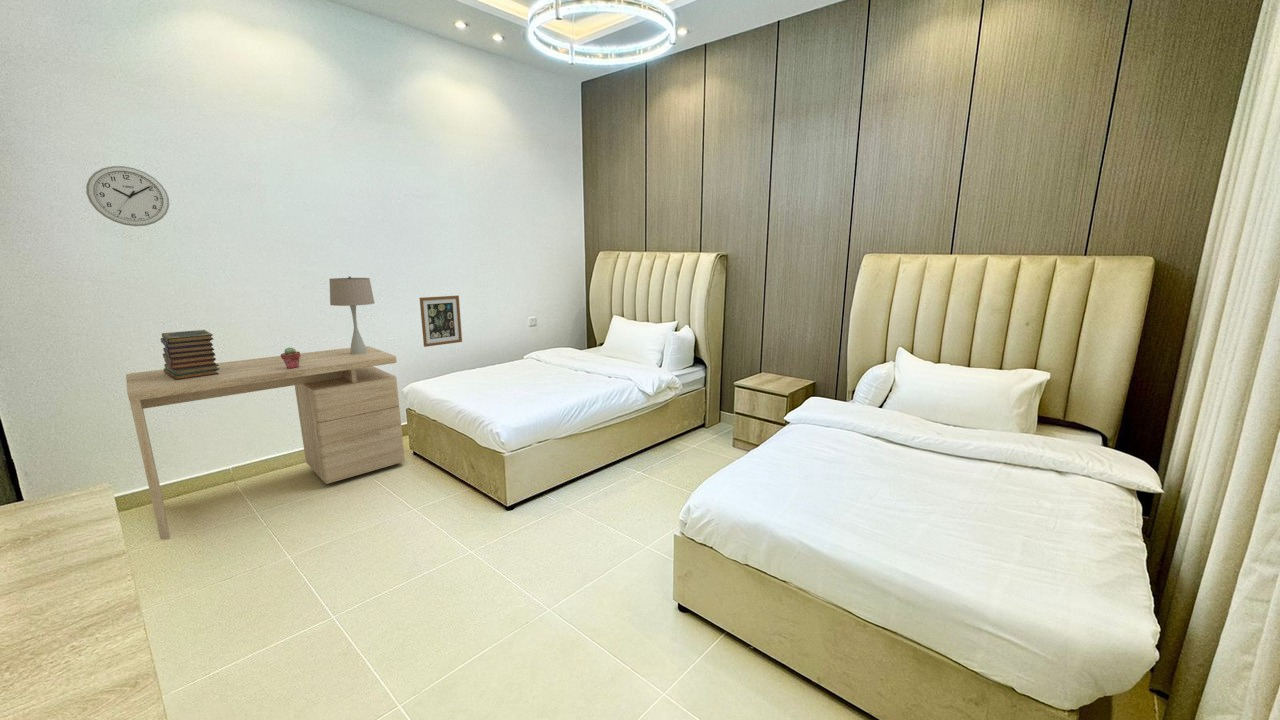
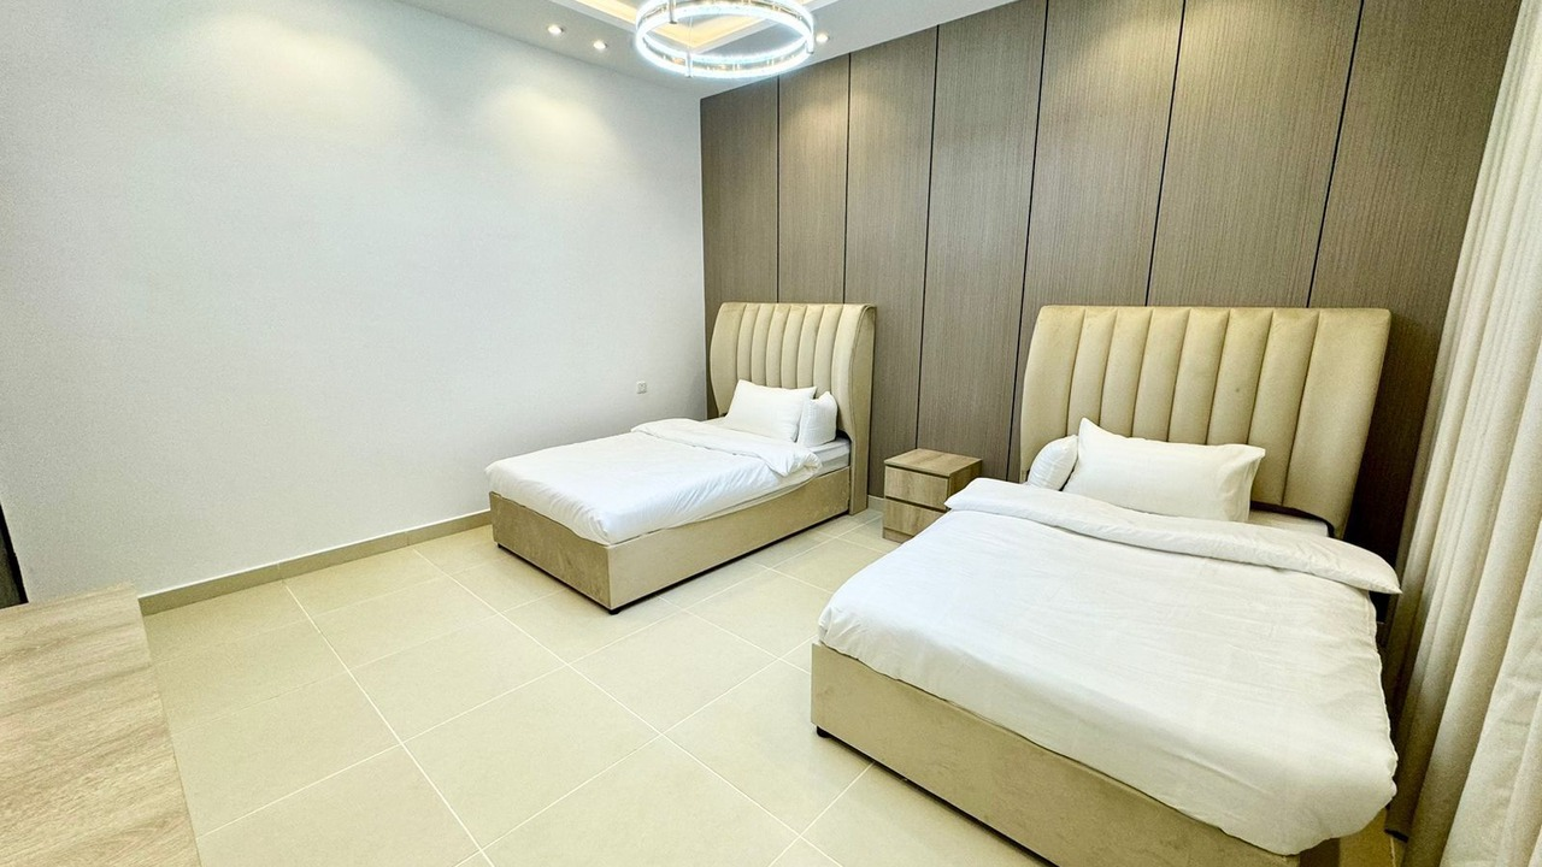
- wall art (441, 320)
- desk (300, 424)
- table lamp (354, 314)
- wall clock (129, 196)
- book stack (189, 353)
- potted succulent (291, 357)
